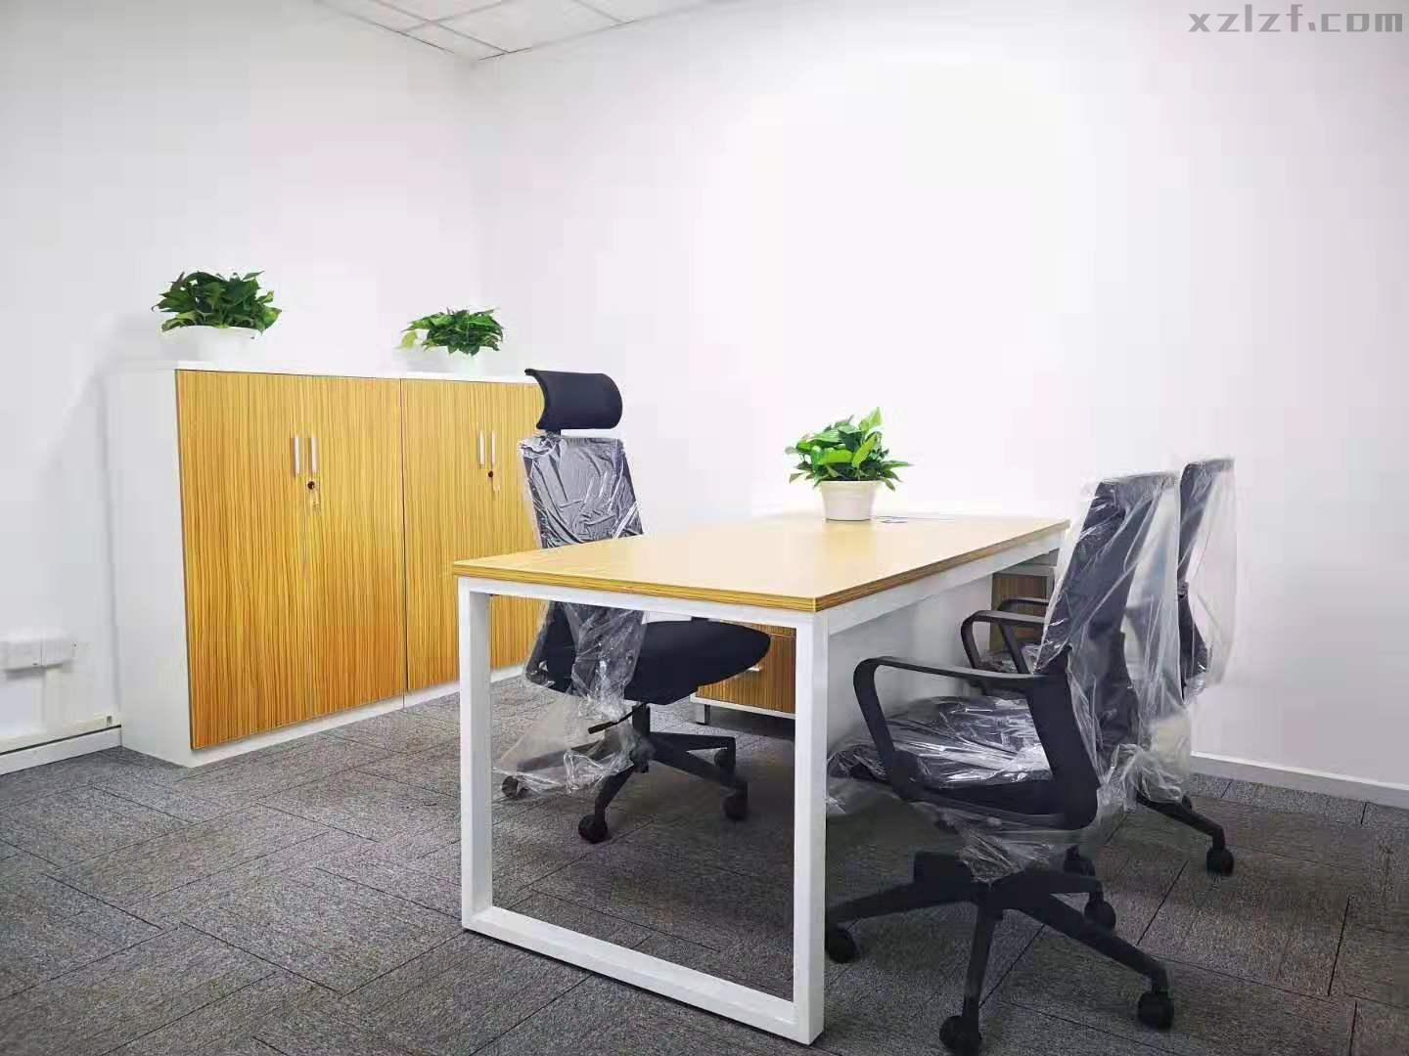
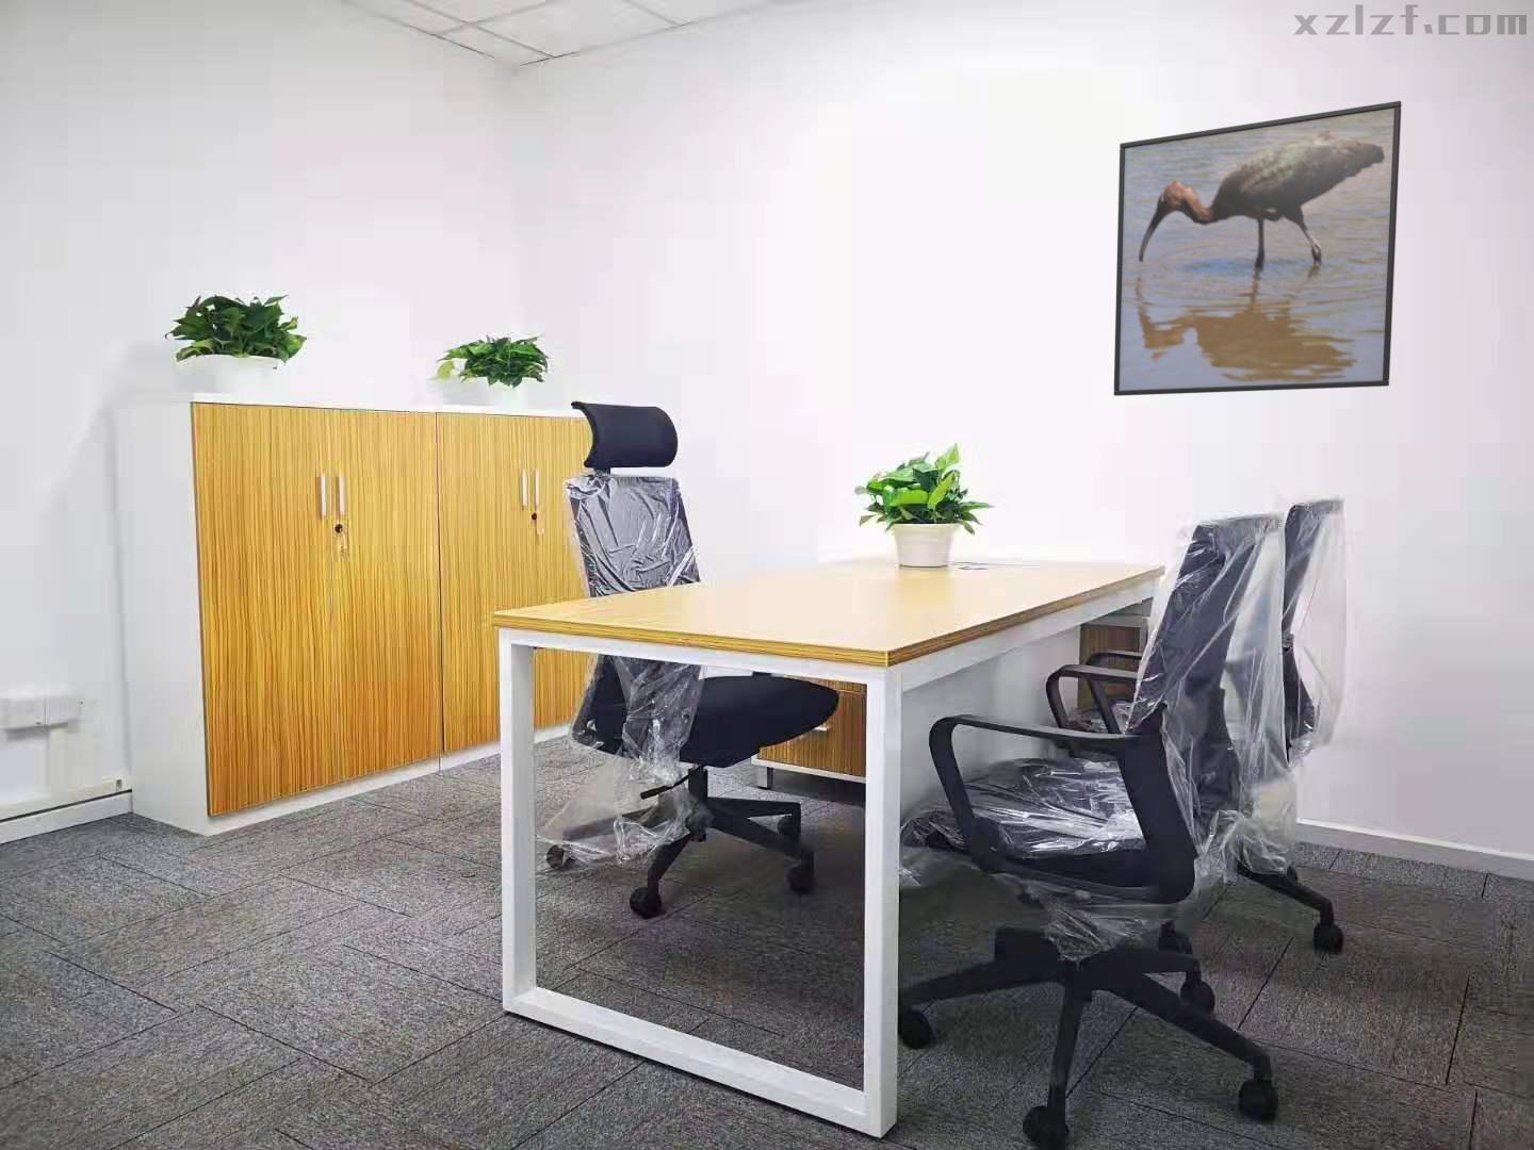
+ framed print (1248, 259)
